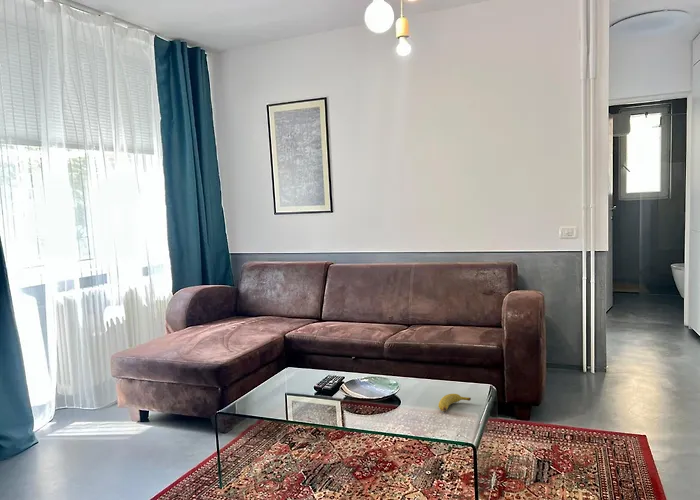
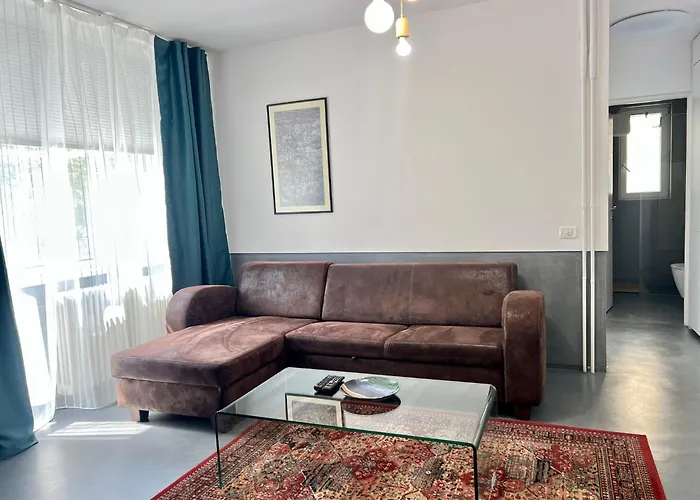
- banana (452, 402)
